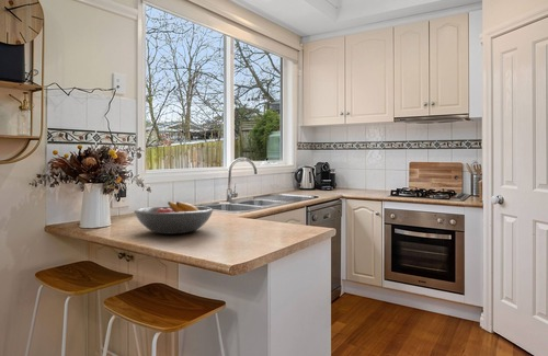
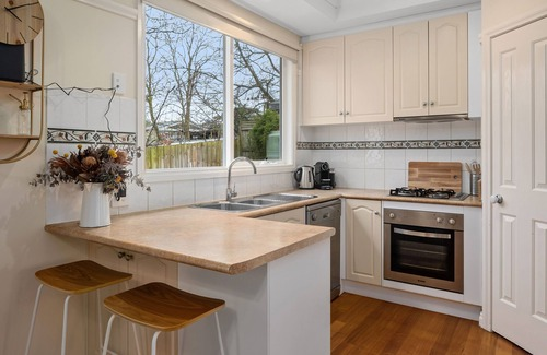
- fruit bowl (174, 217)
